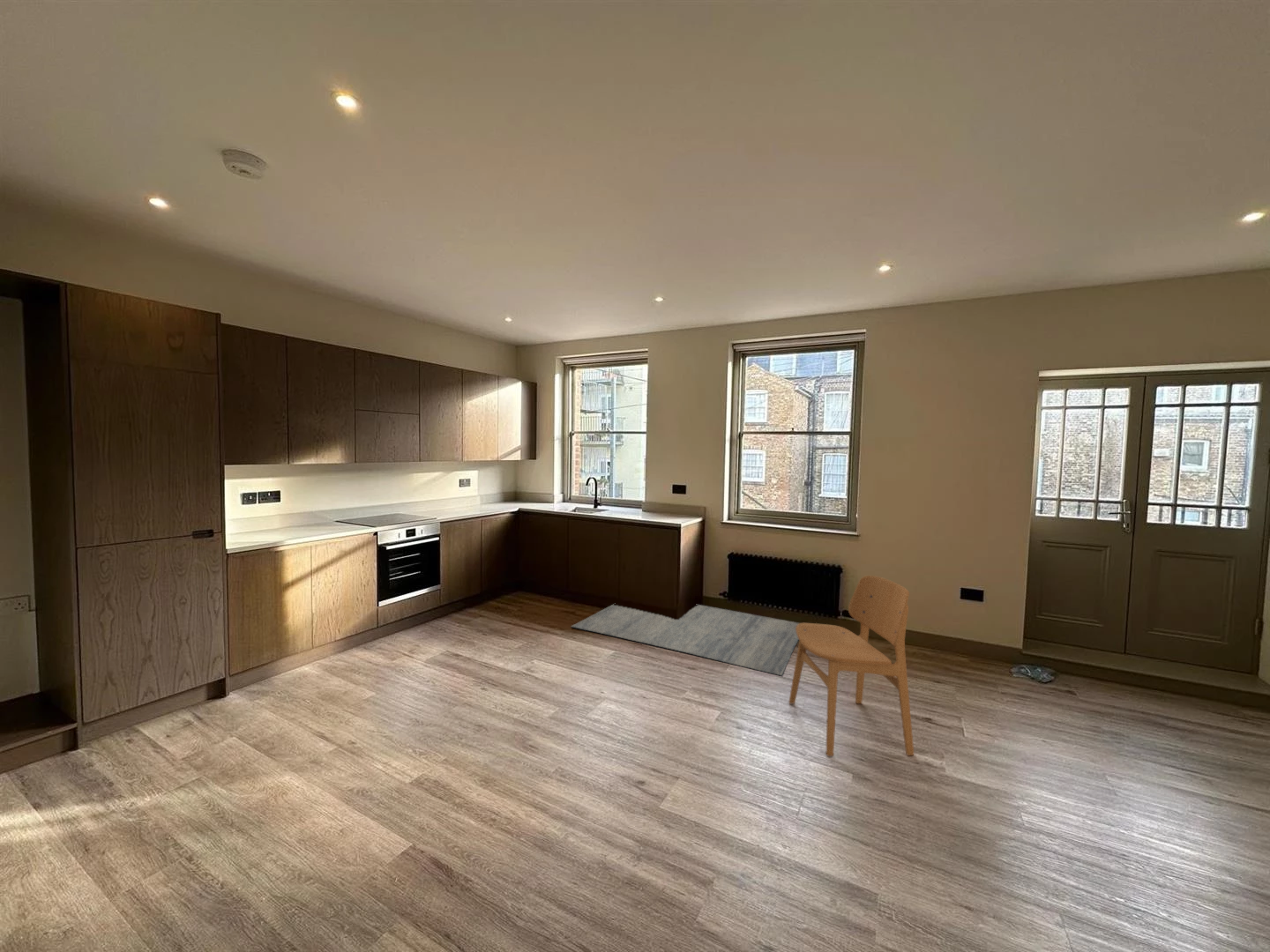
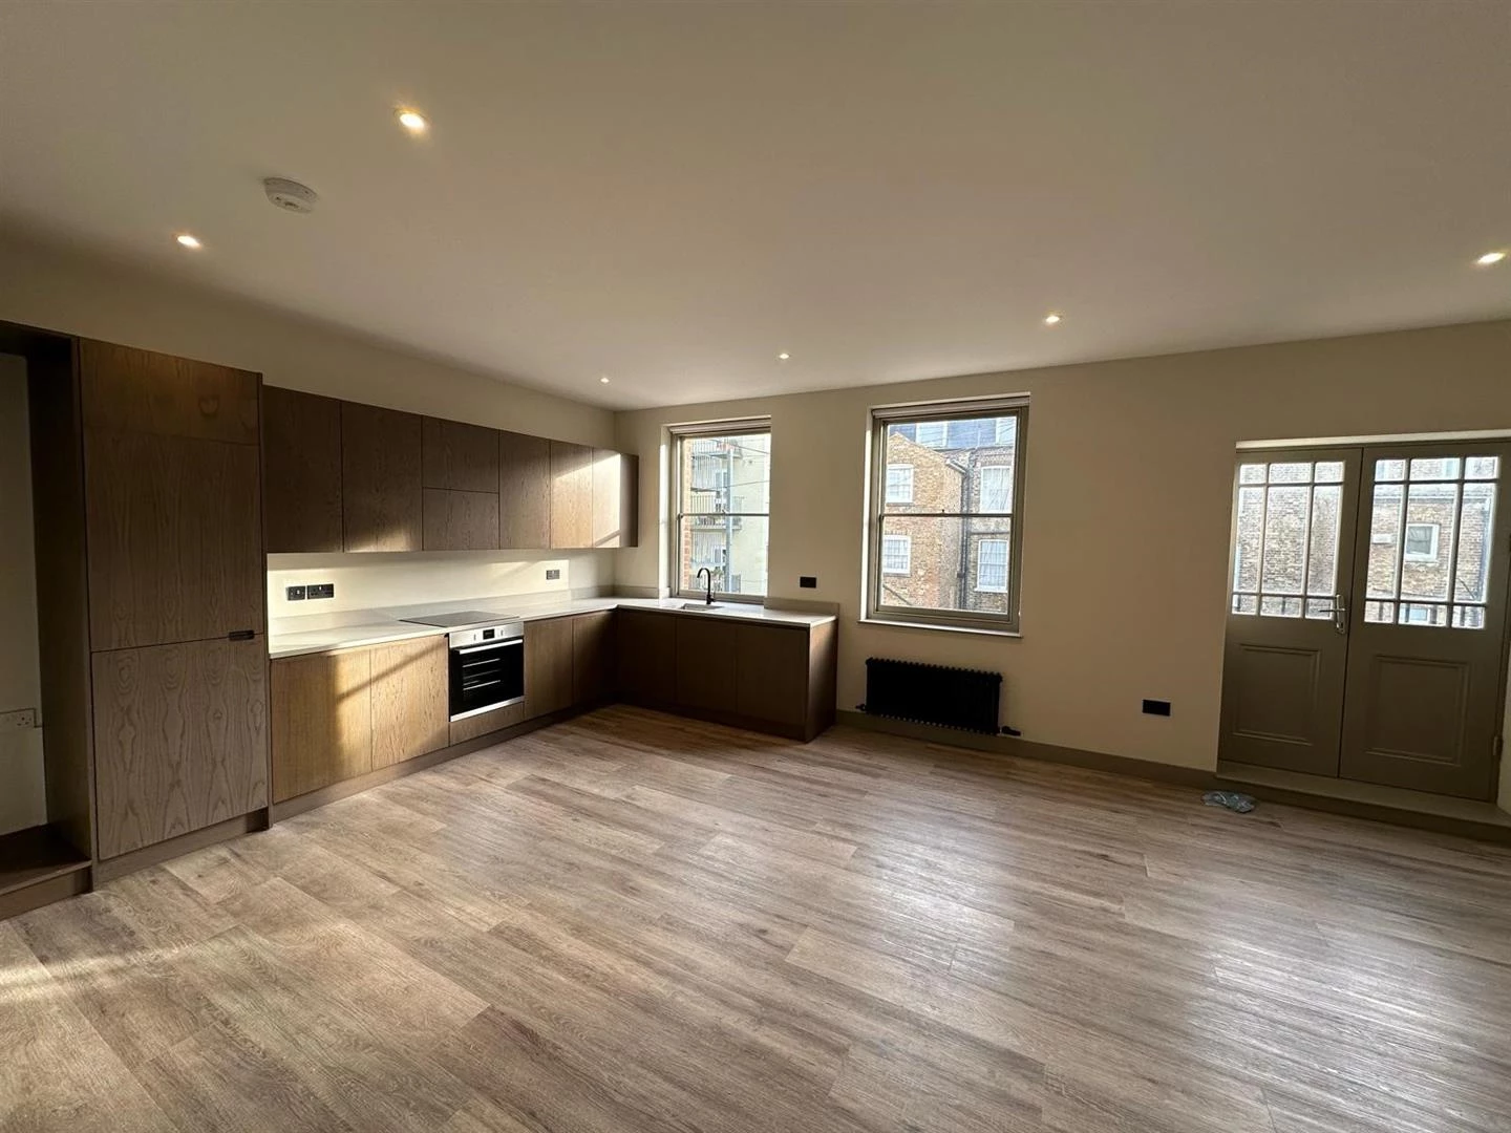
- rug (691, 625)
- dining chair (848, 655)
